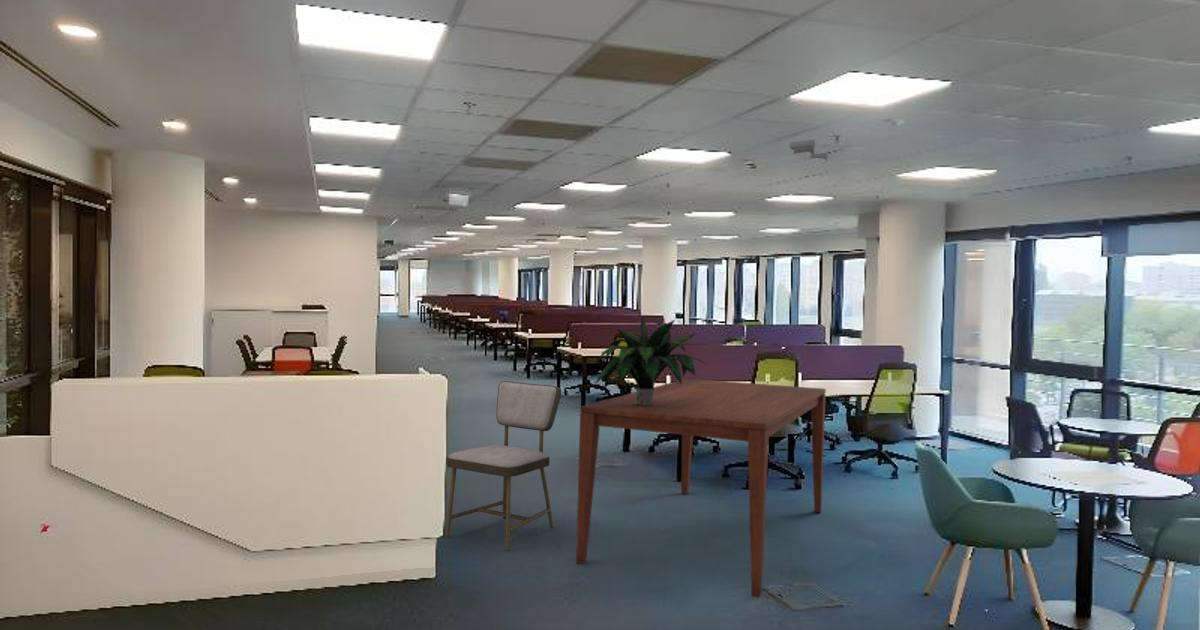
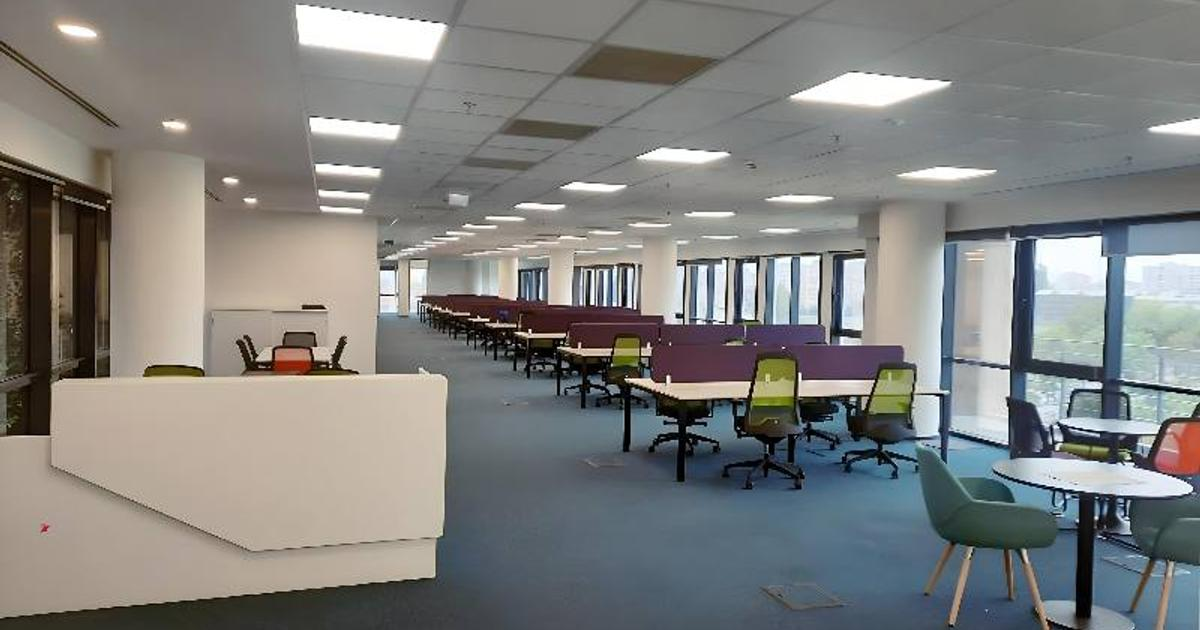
- dining table (690, 465)
- dining chair (505, 460)
- potted plant (649, 359)
- security camera (808, 150)
